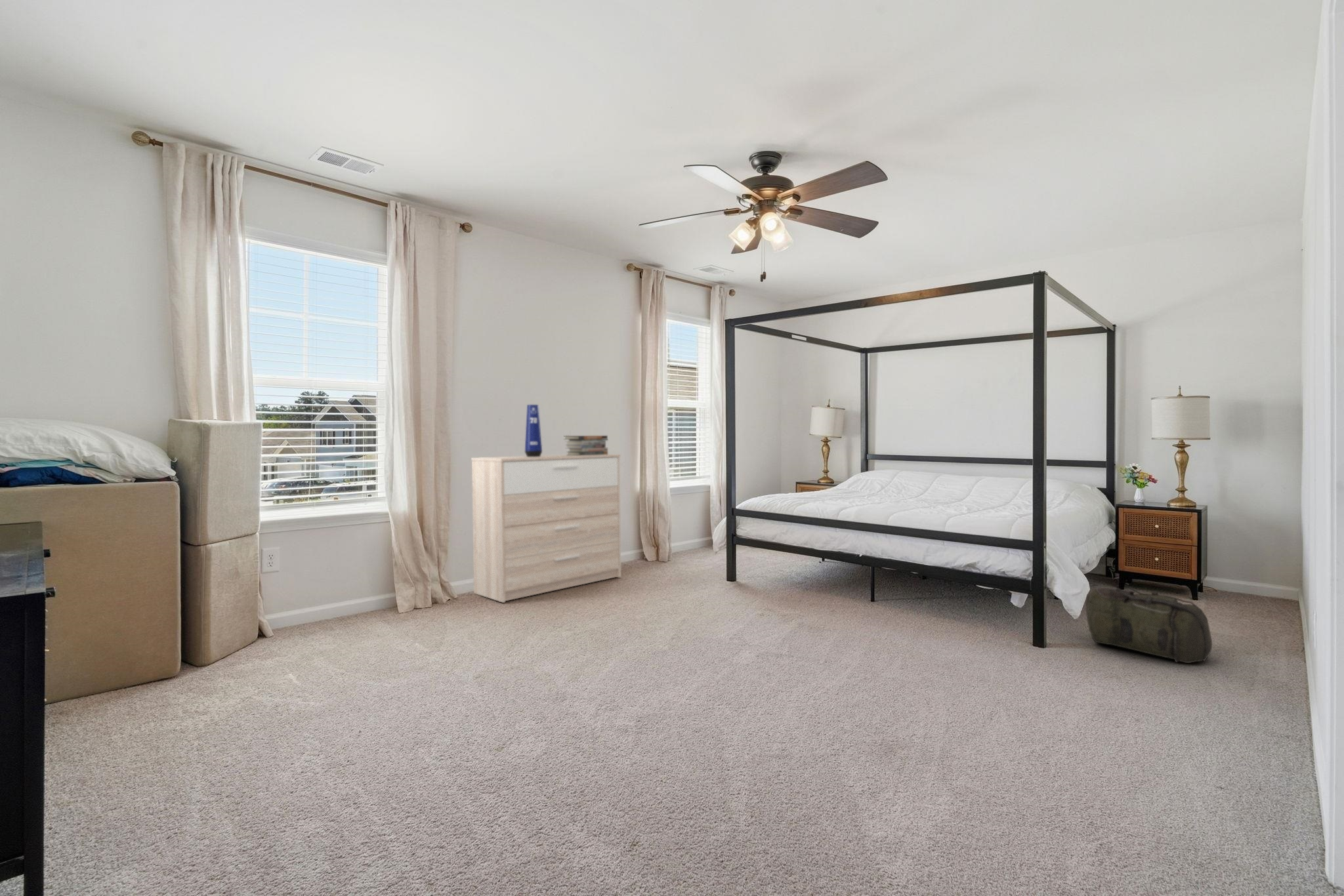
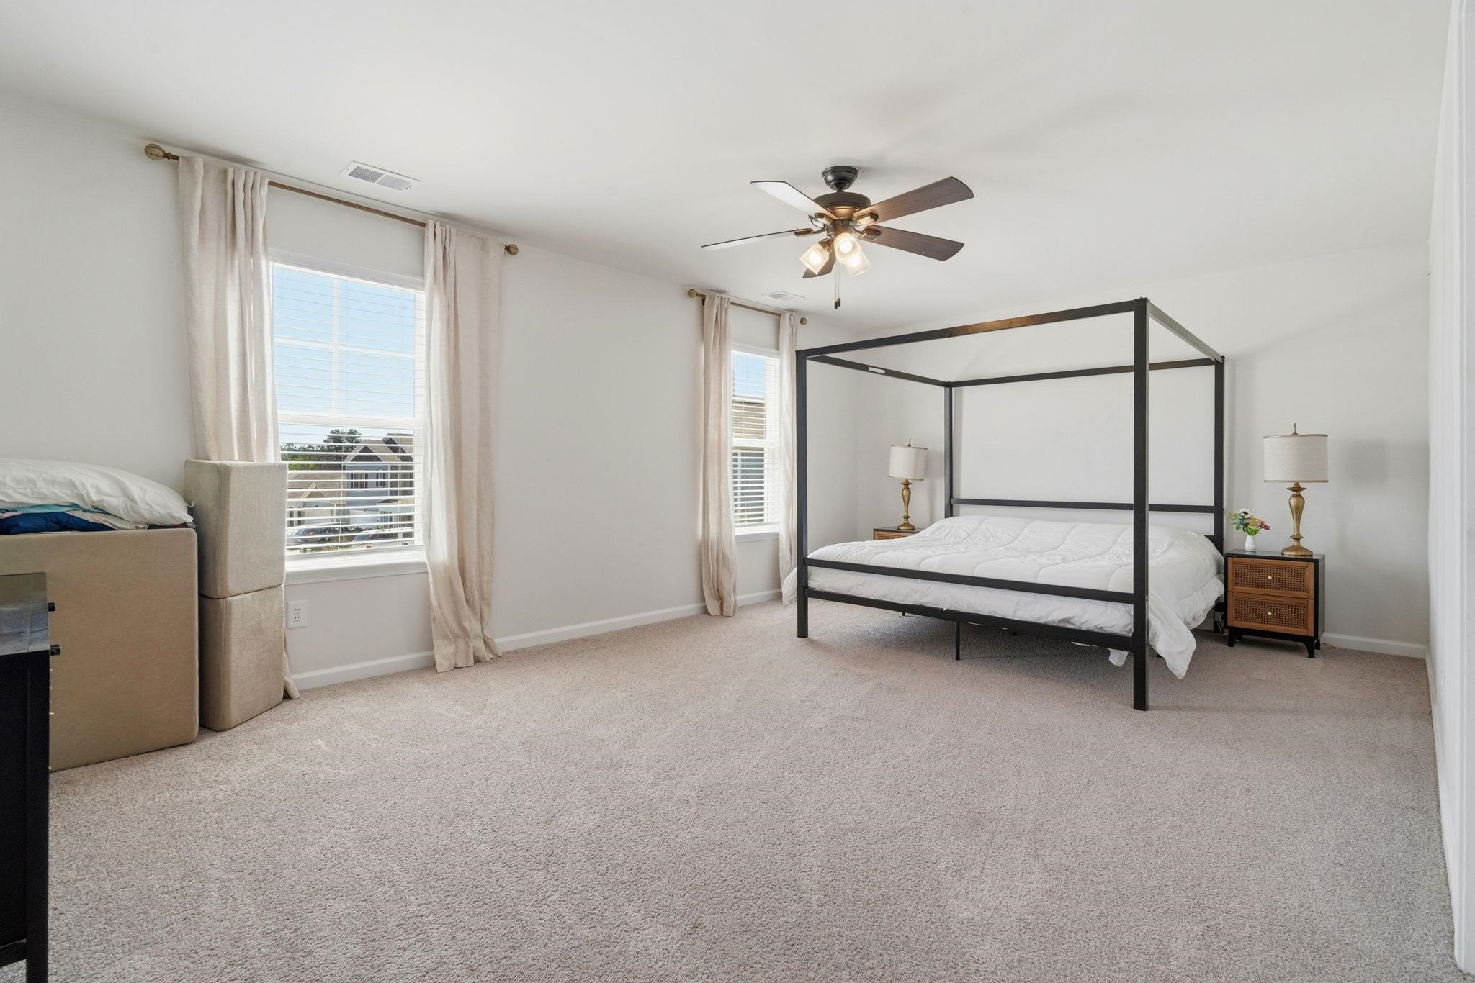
- sideboard (551, 521)
- book stack (586, 445)
- backpack (1146, 619)
- vase (533, 430)
